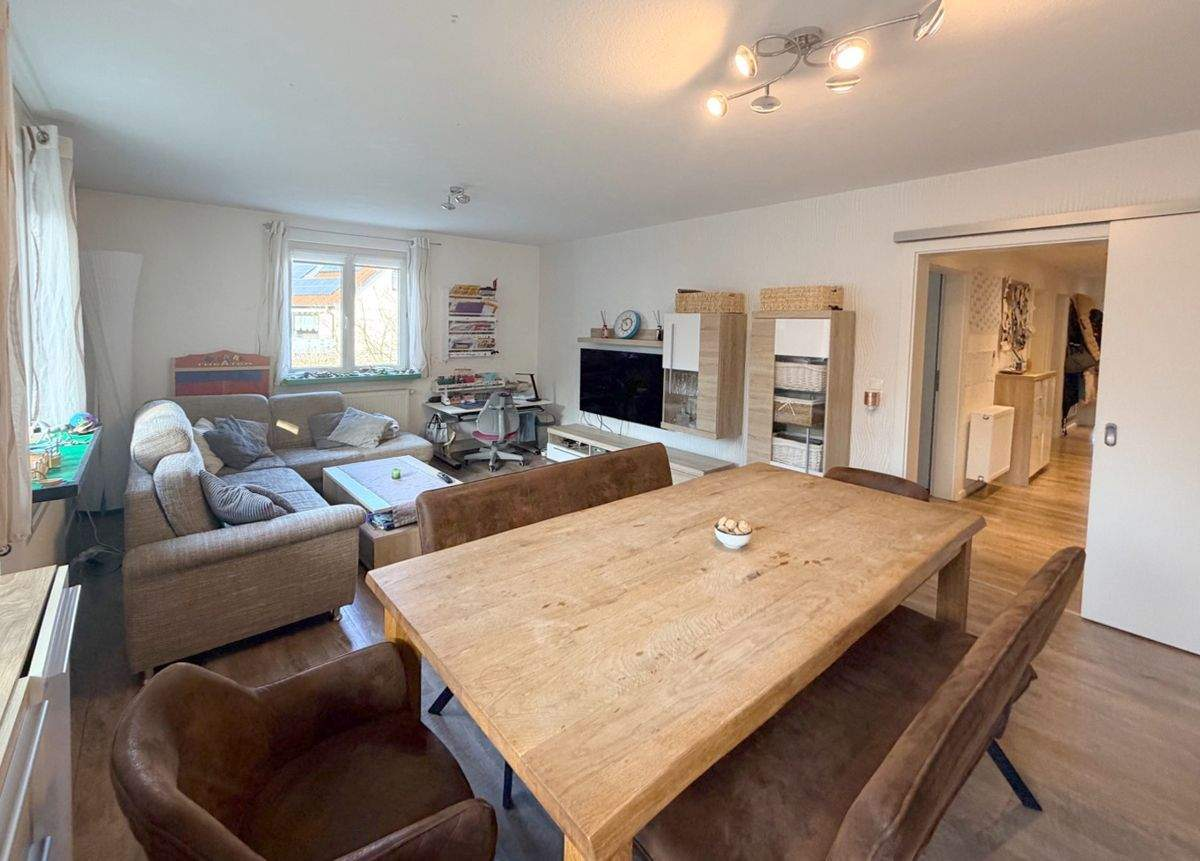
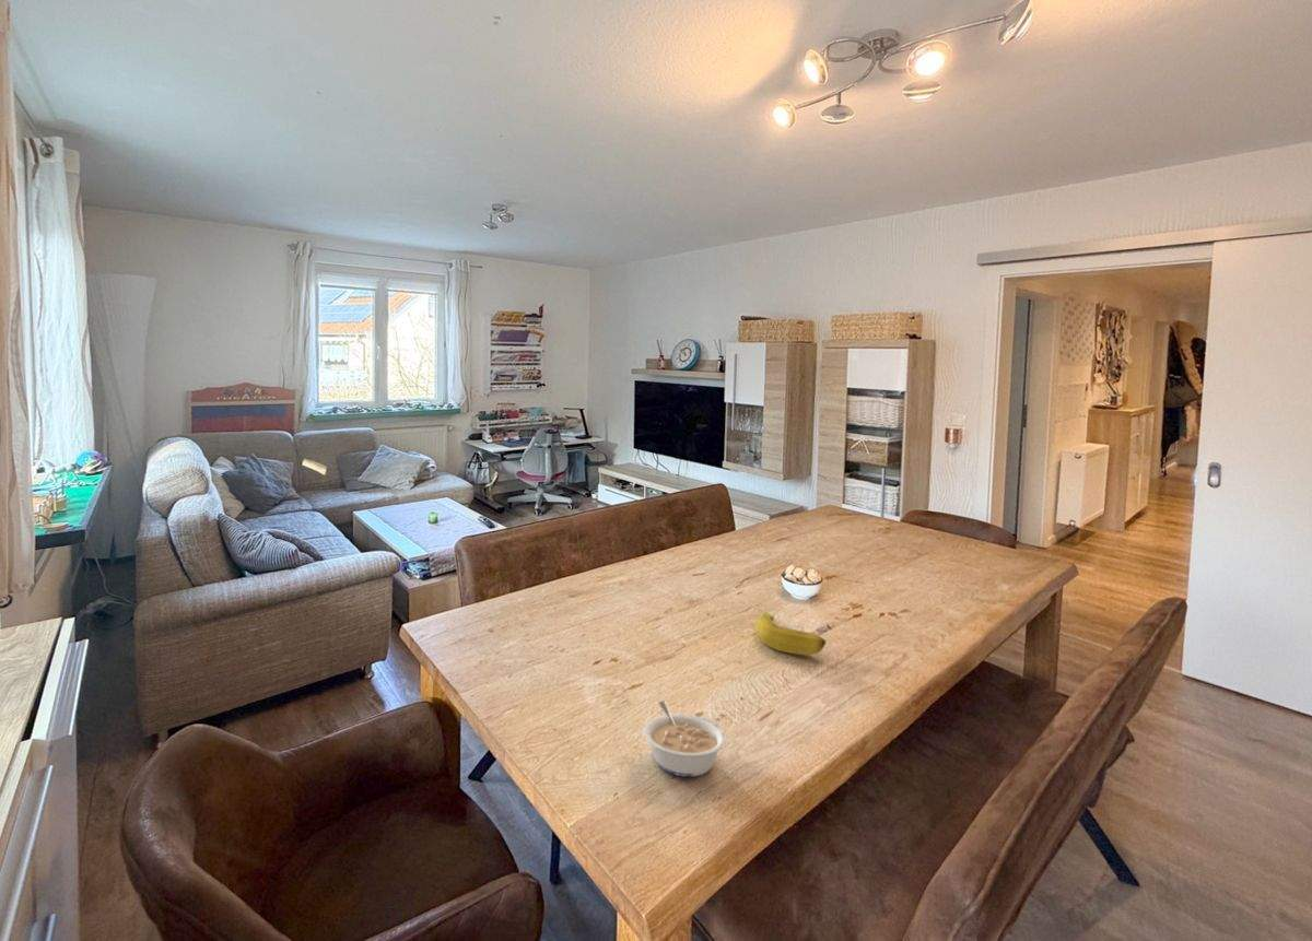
+ legume (680, 743)
+ banana (787, 631)
